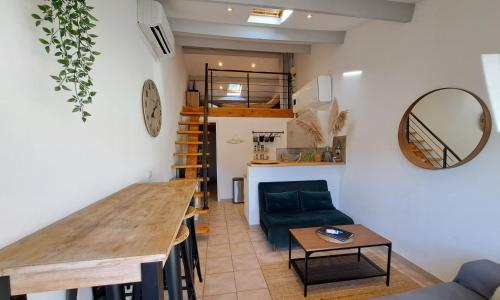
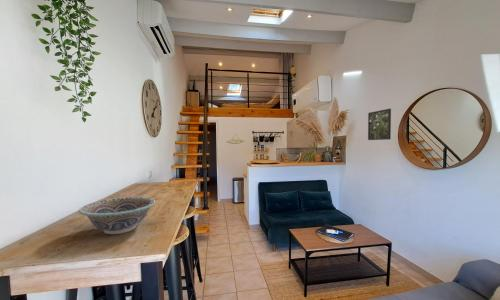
+ decorative bowl (120, 216)
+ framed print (378, 125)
